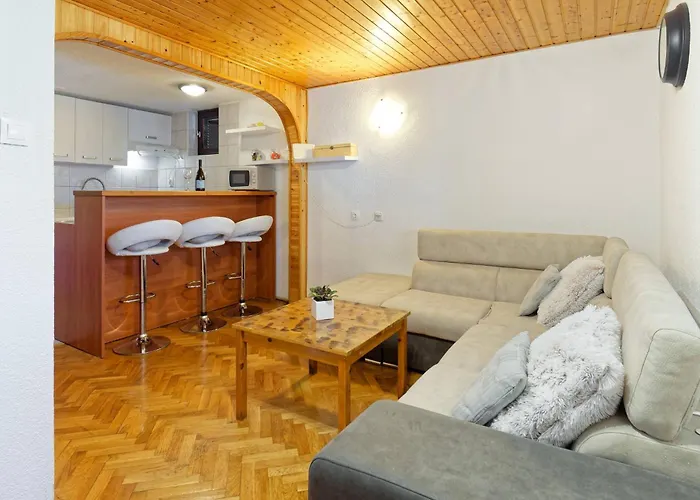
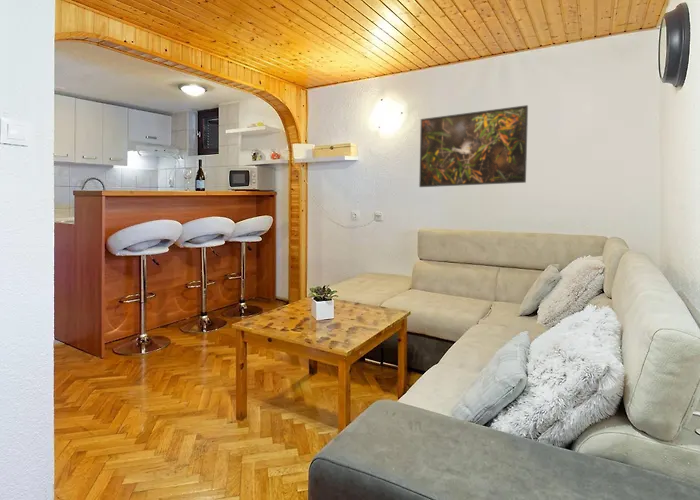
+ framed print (470, 149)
